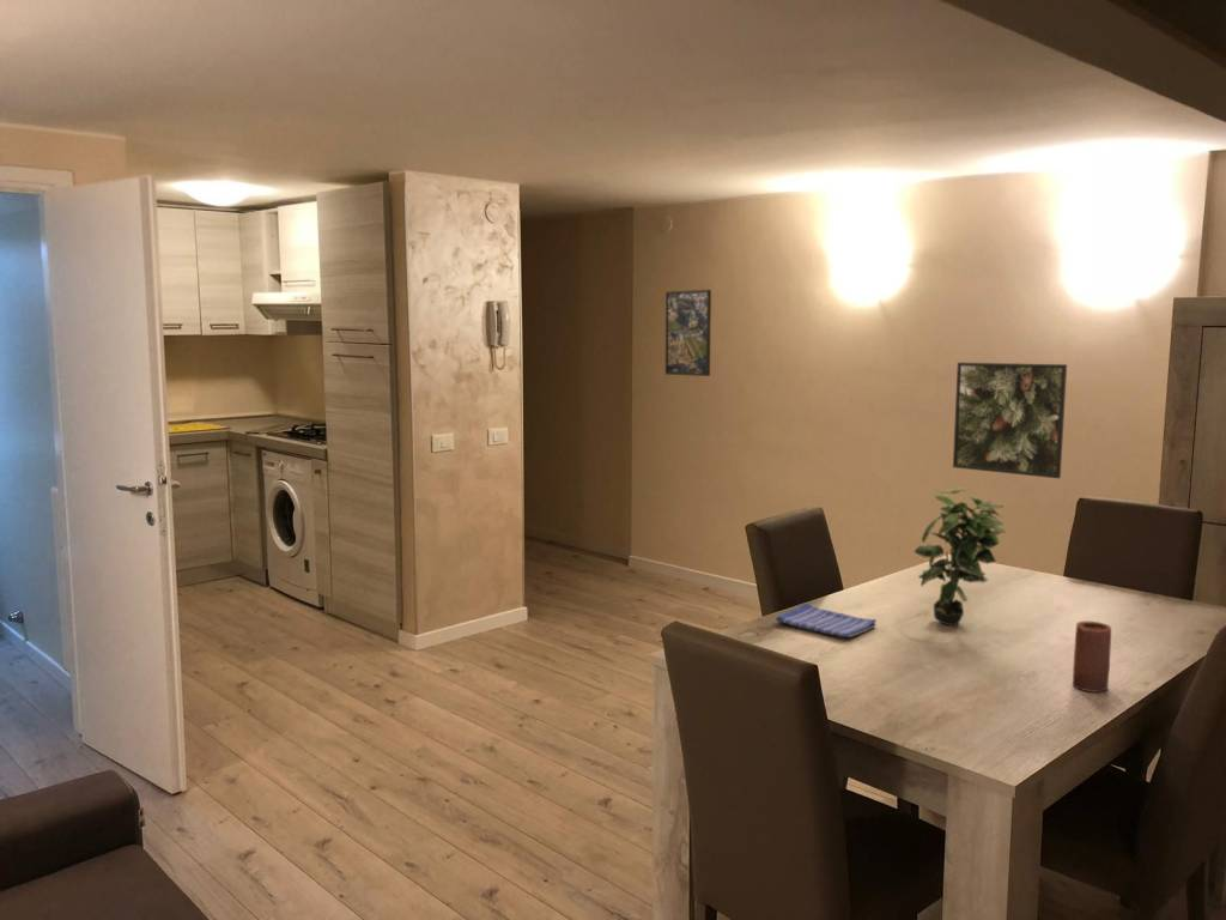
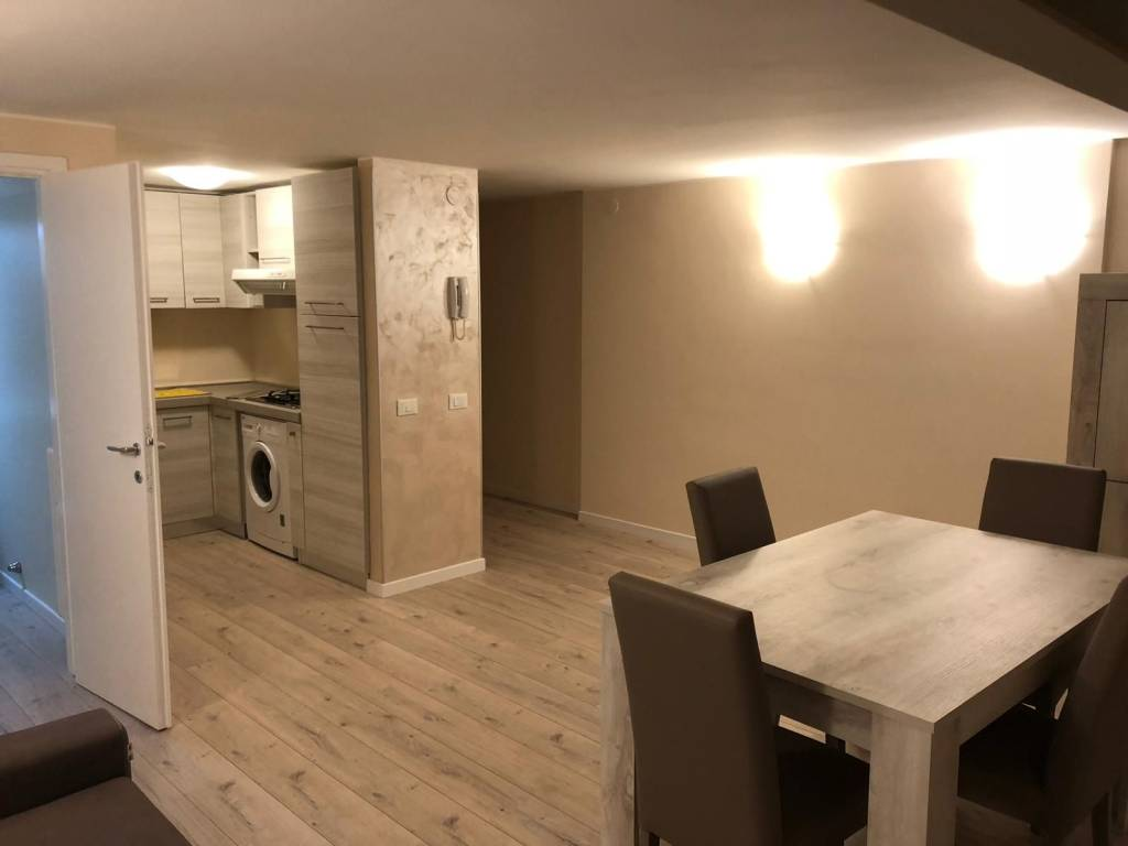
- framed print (1007, 418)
- potted plant (960, 558)
- dish towel (825, 619)
- candle (1092, 655)
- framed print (687, 333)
